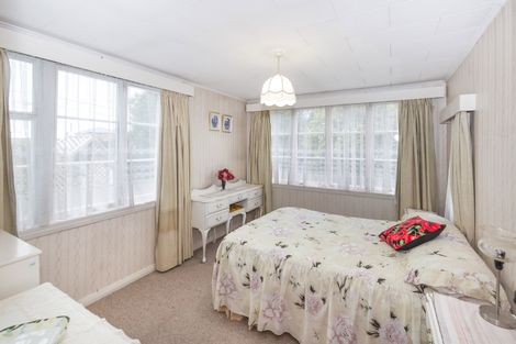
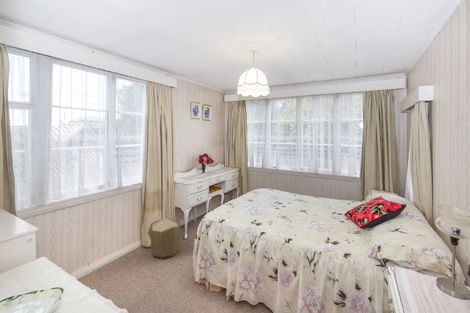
+ pouf (165, 235)
